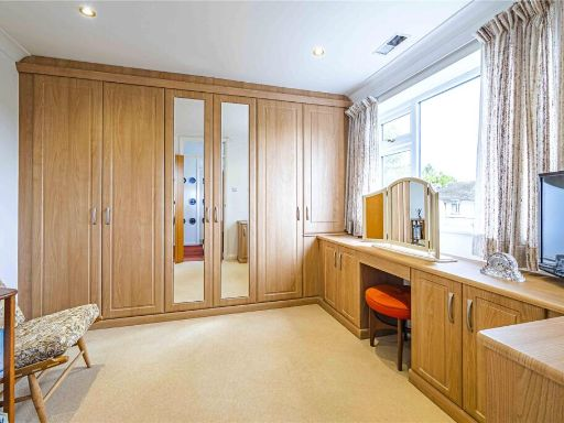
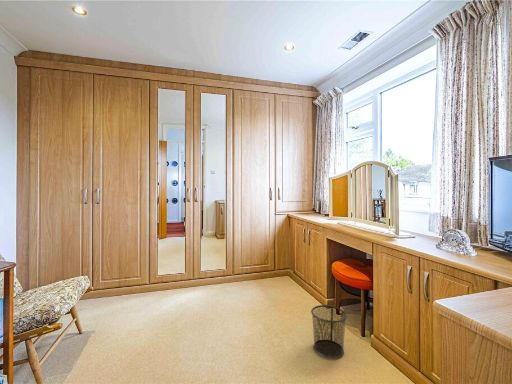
+ waste bin (328, 330)
